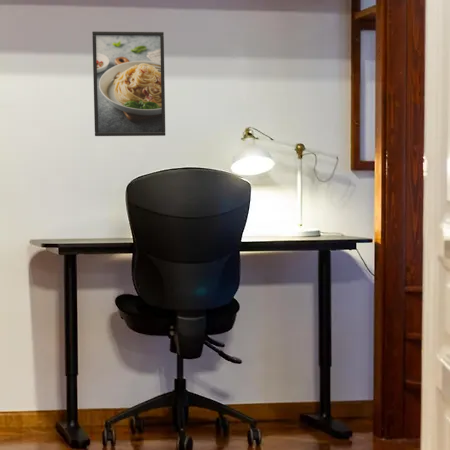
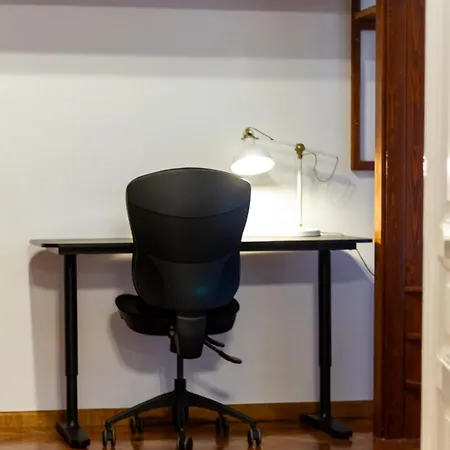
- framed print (129, 84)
